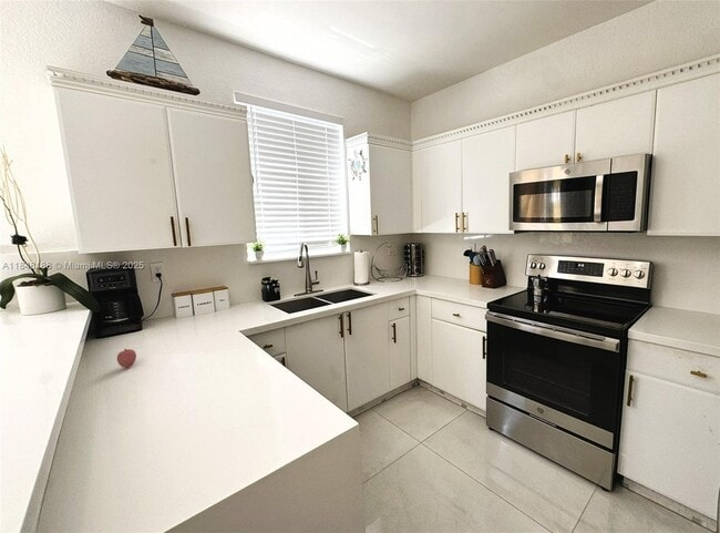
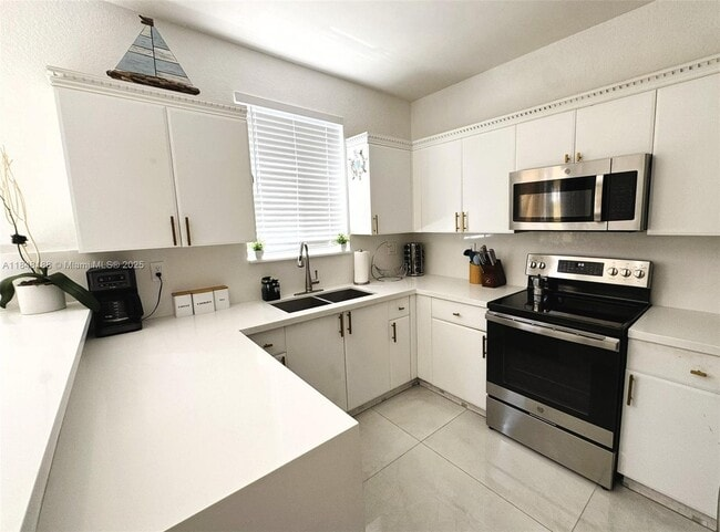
- fruit (126, 358)
